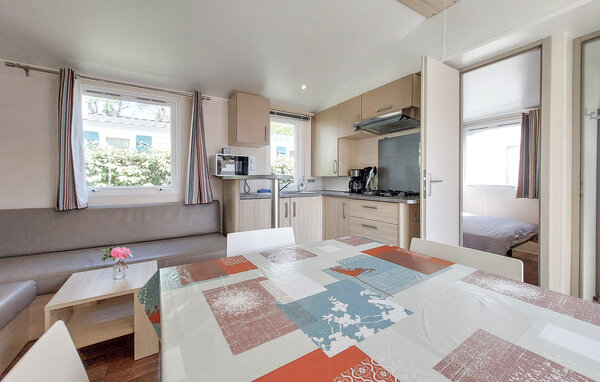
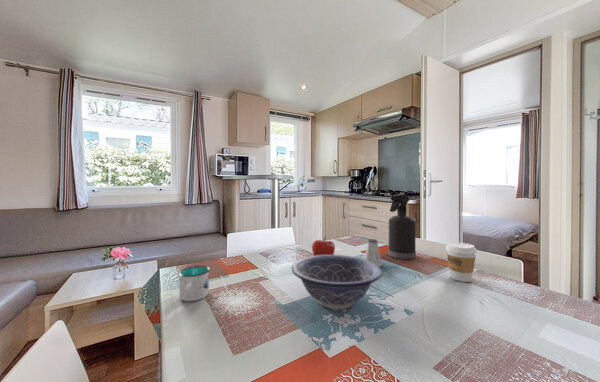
+ spray bottle (401, 224)
+ fruit (323, 248)
+ decorative bowl (335, 283)
+ saltshaker (372, 252)
+ coffee cup (460, 261)
+ mug (193, 284)
